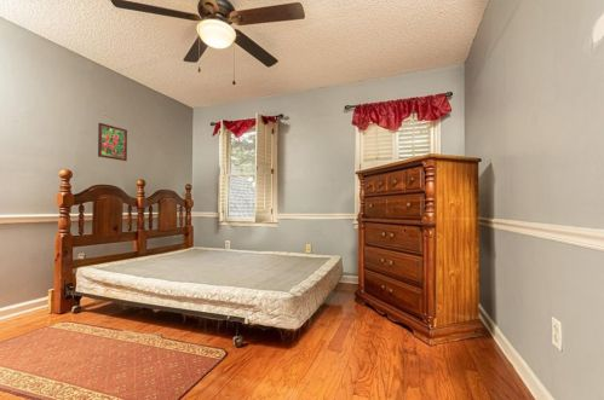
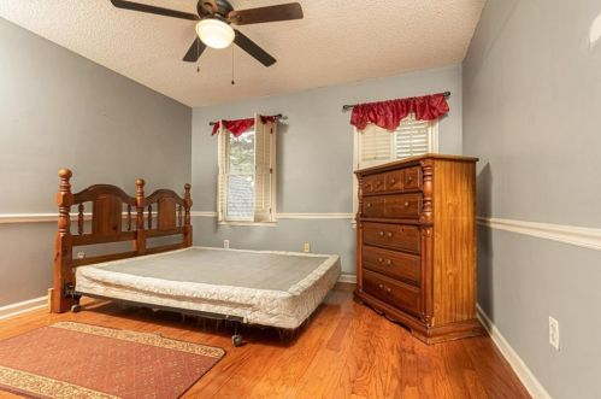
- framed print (113, 143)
